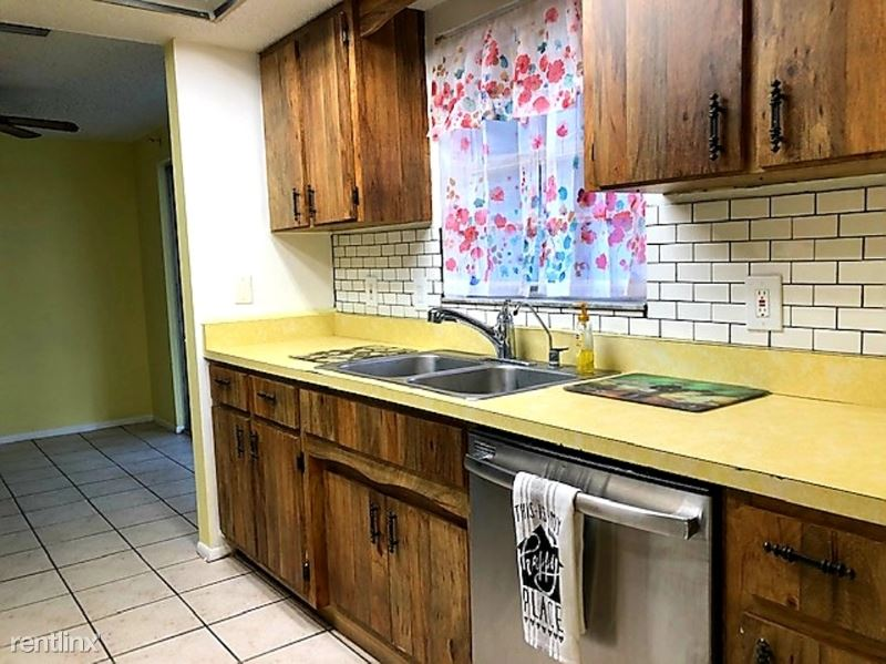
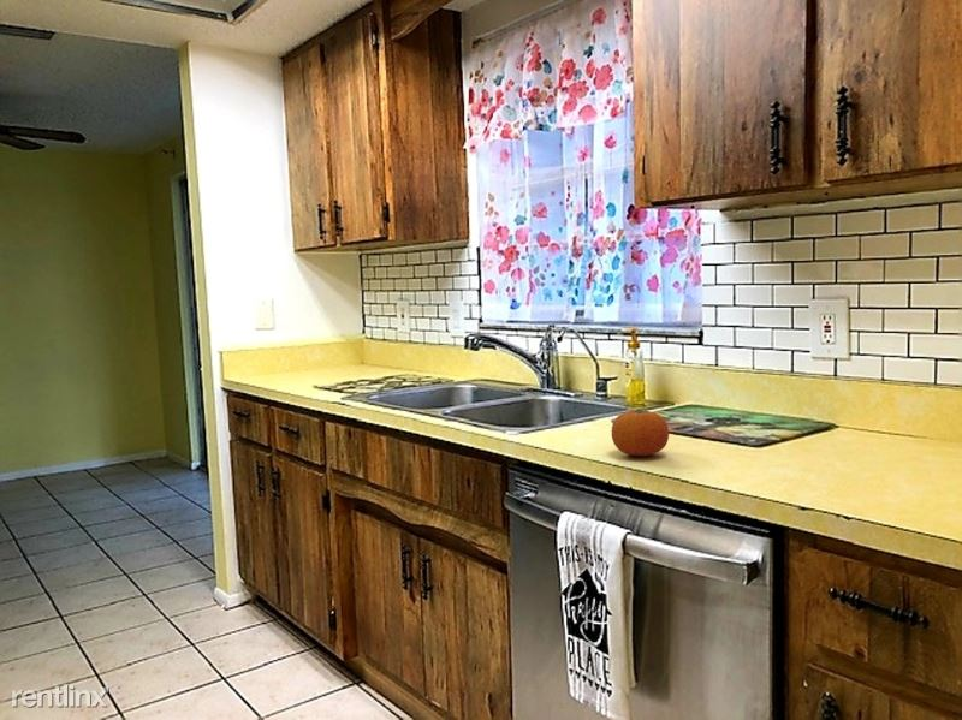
+ fruit (640, 433)
